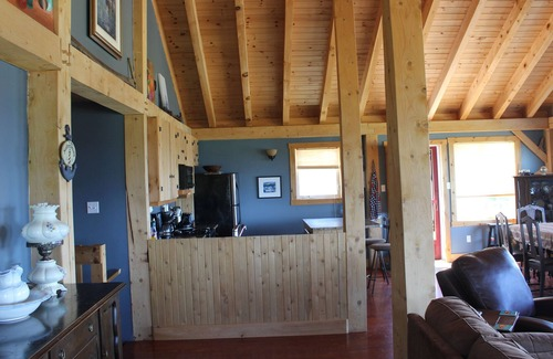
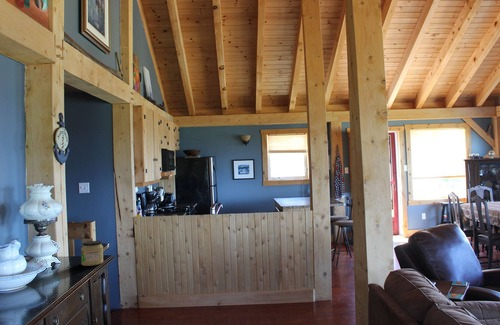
+ jar (92, 252)
